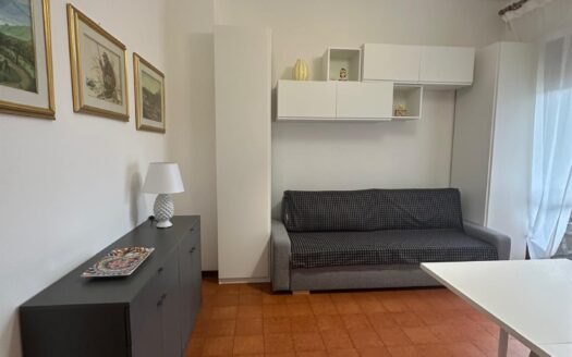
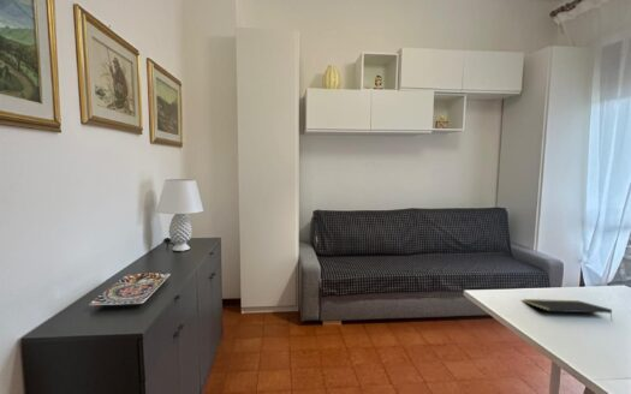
+ notepad (564, 305)
